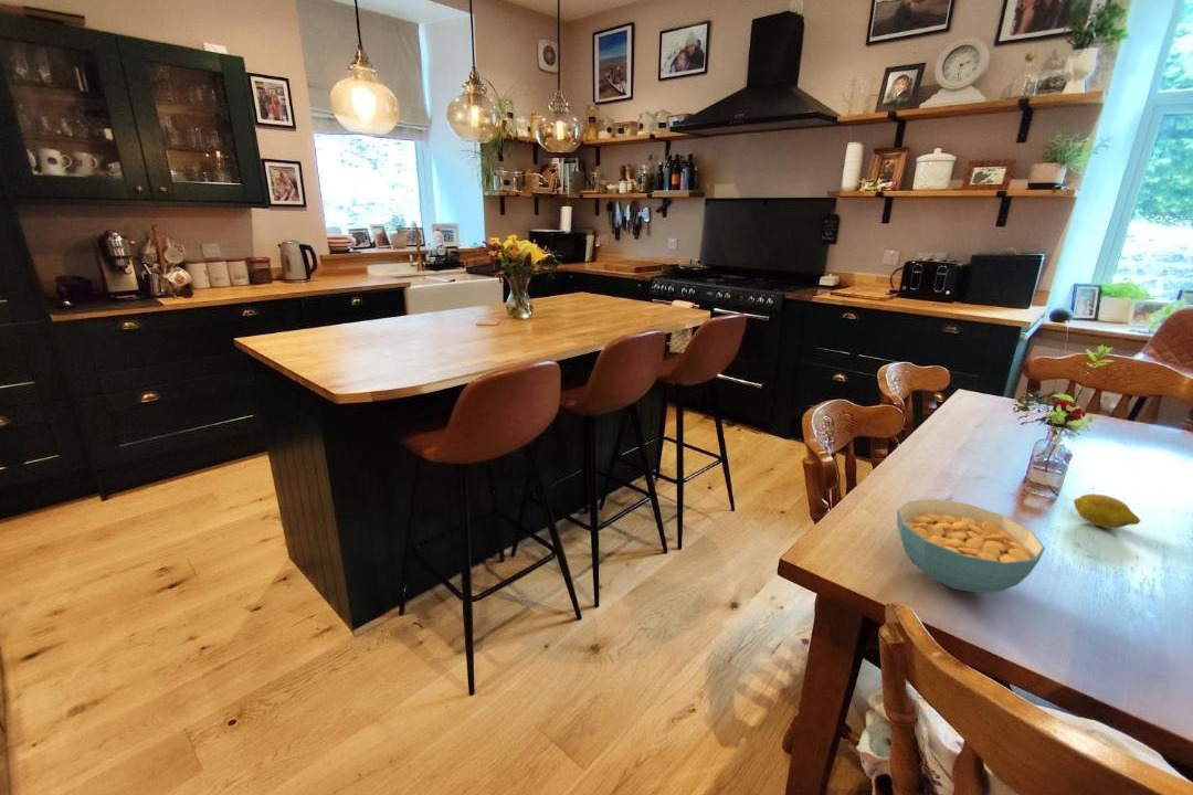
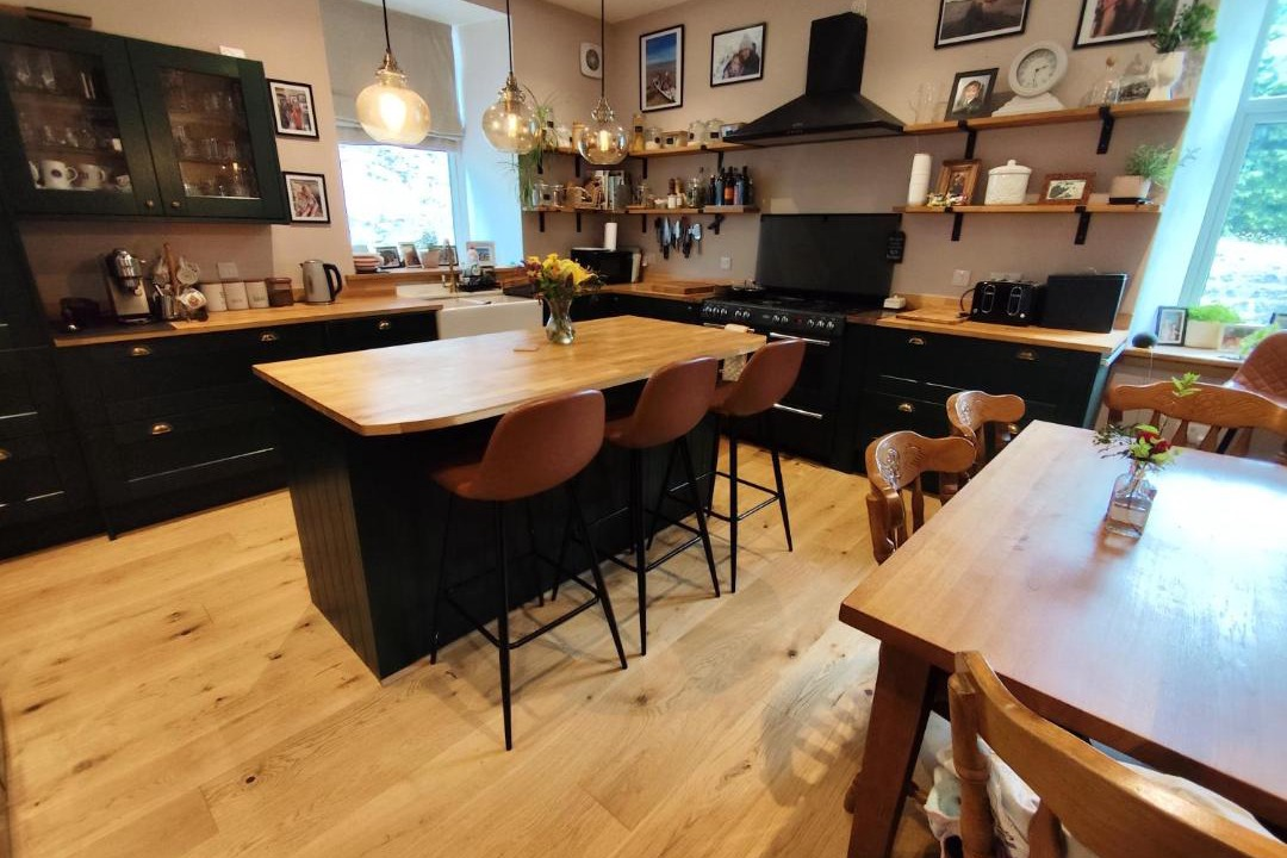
- fruit (1105, 511)
- cereal bowl (960, 553)
